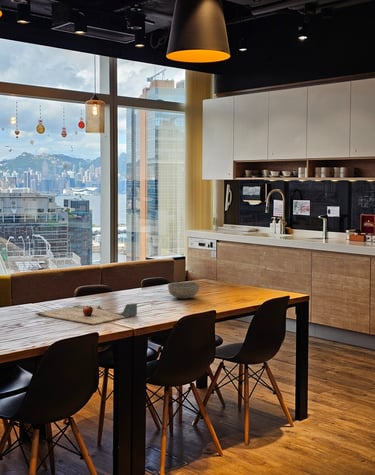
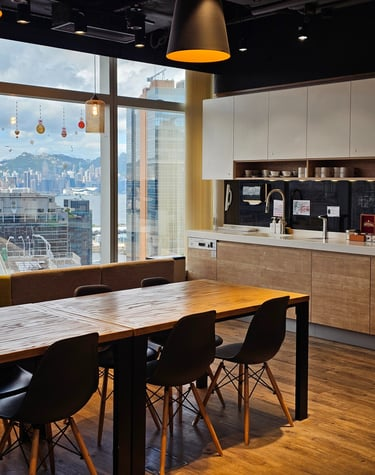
- cutting board (85, 309)
- bowl (183, 290)
